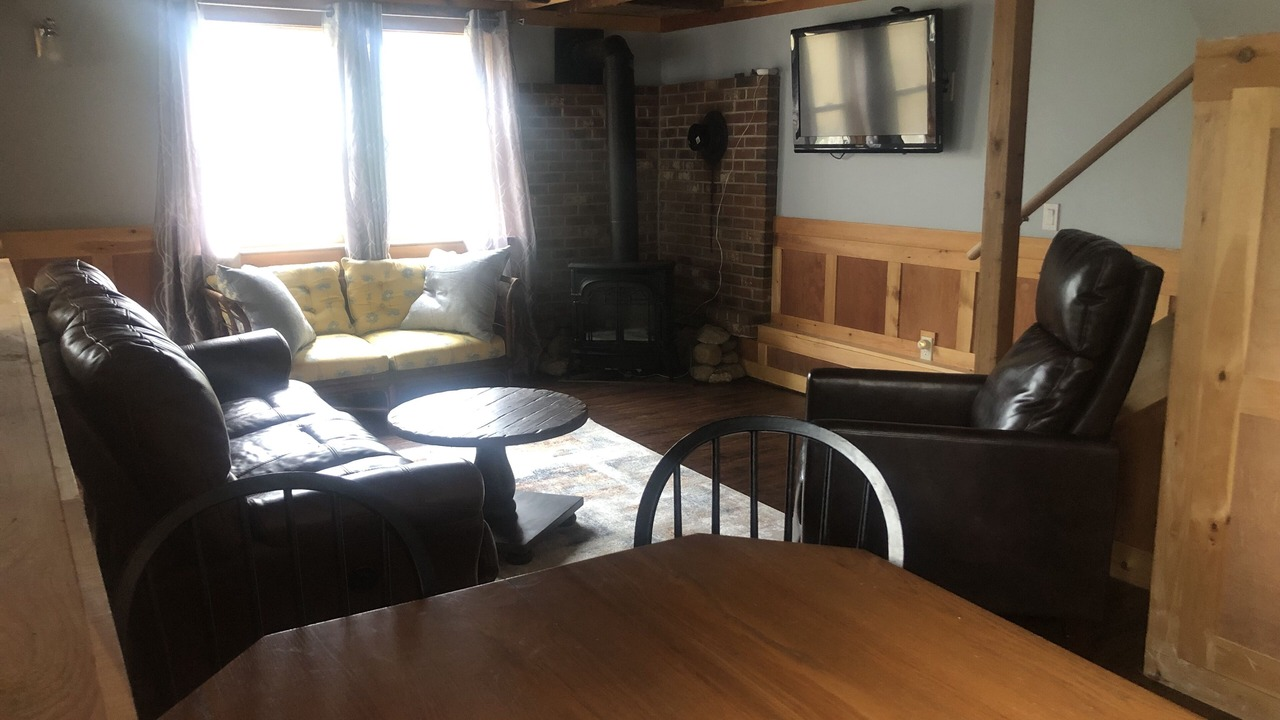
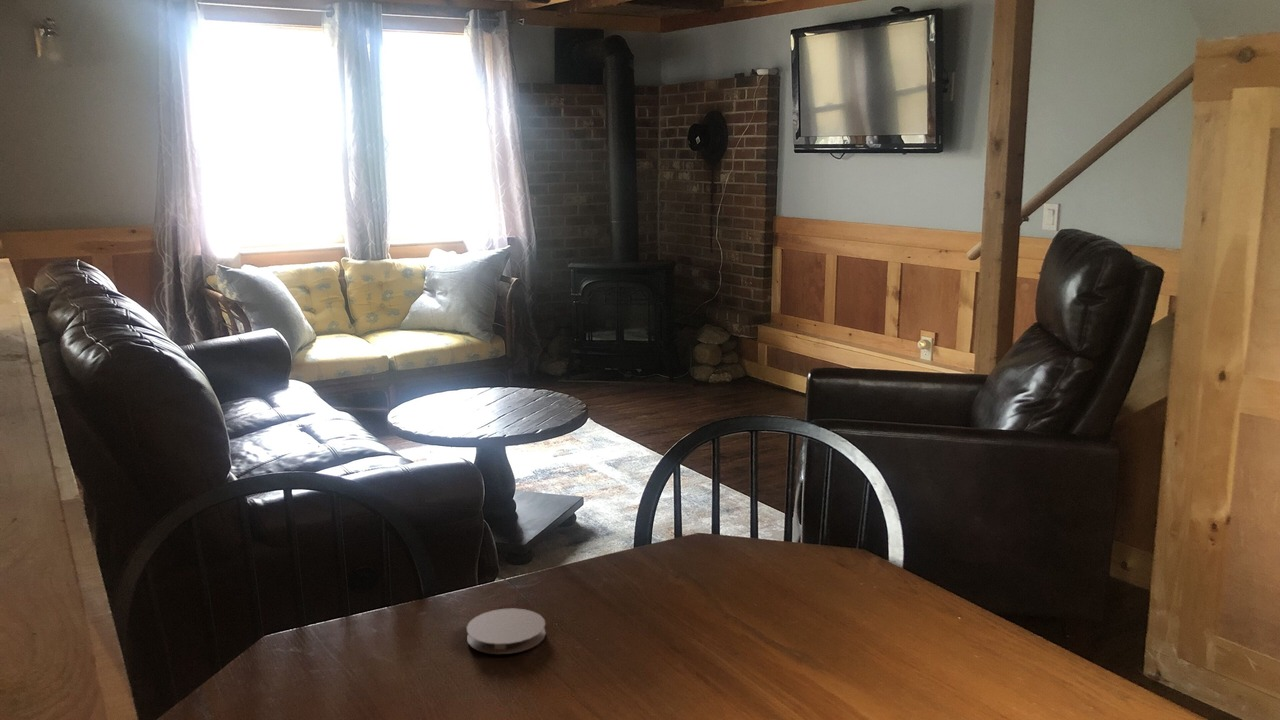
+ coaster (506, 630)
